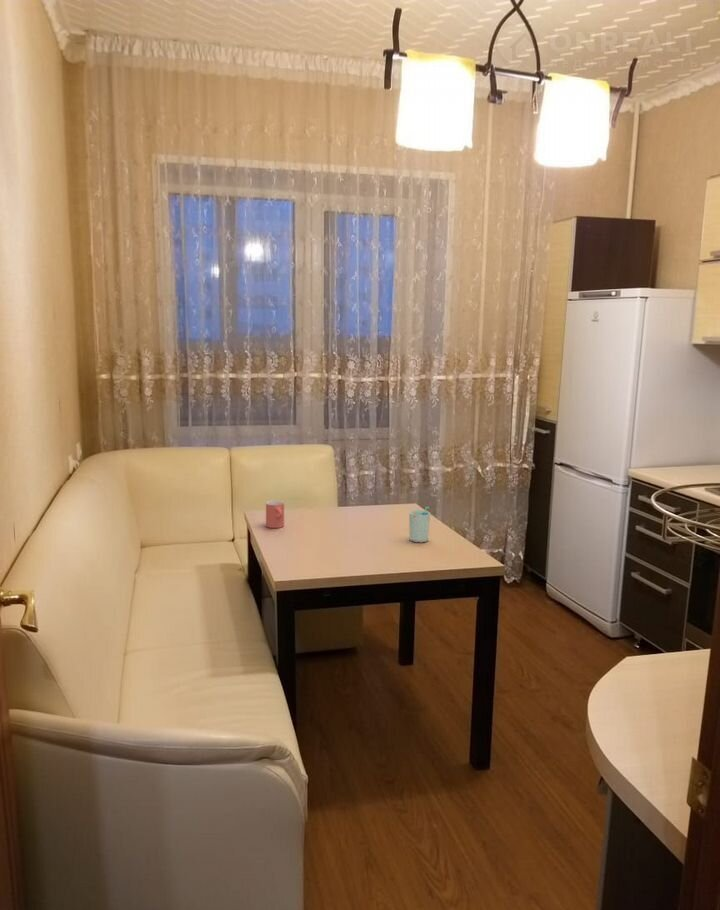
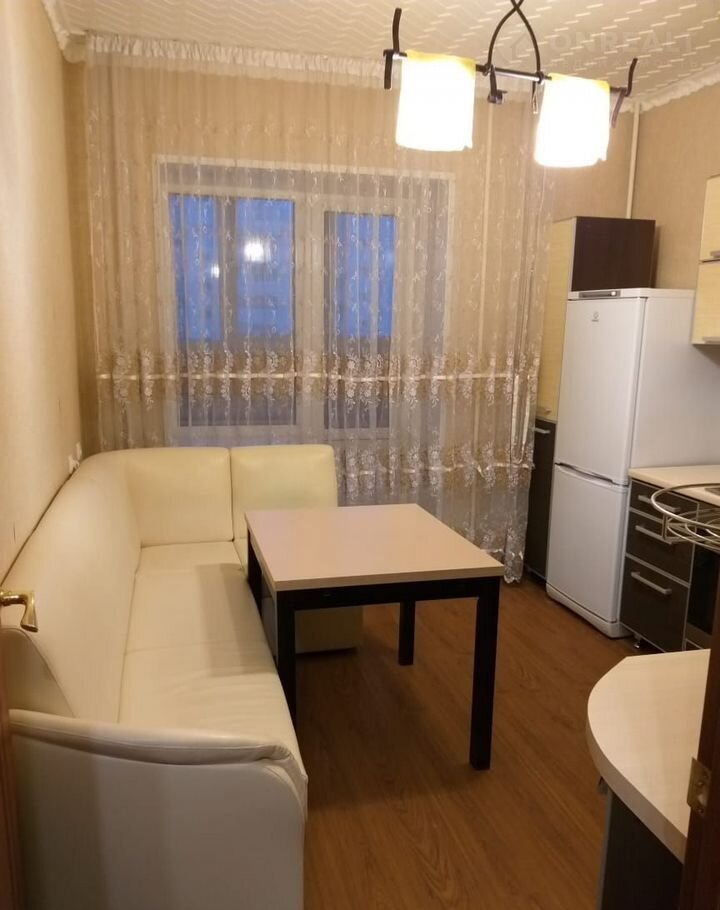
- cup (419, 523)
- cup (276, 515)
